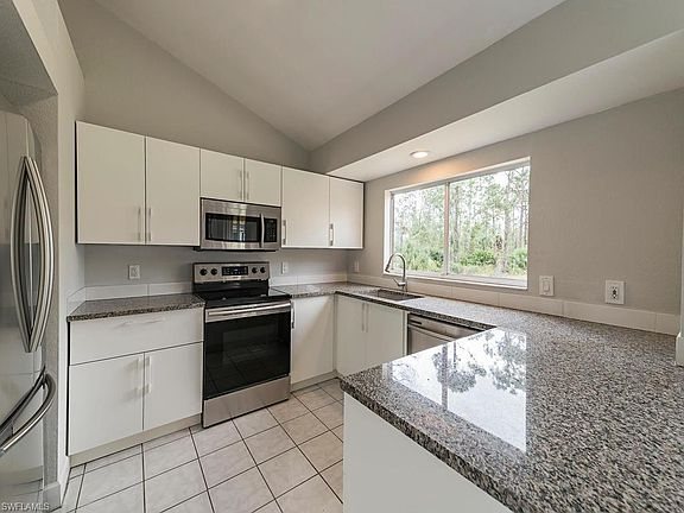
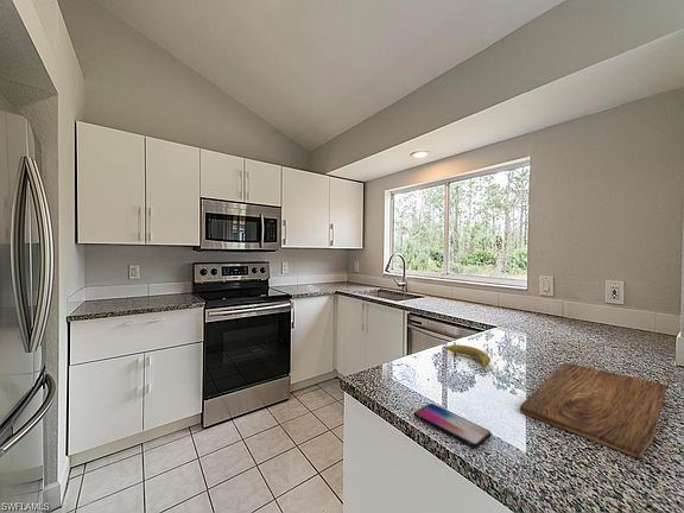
+ fruit (470, 354)
+ smartphone (450, 423)
+ cutting board (596, 397)
